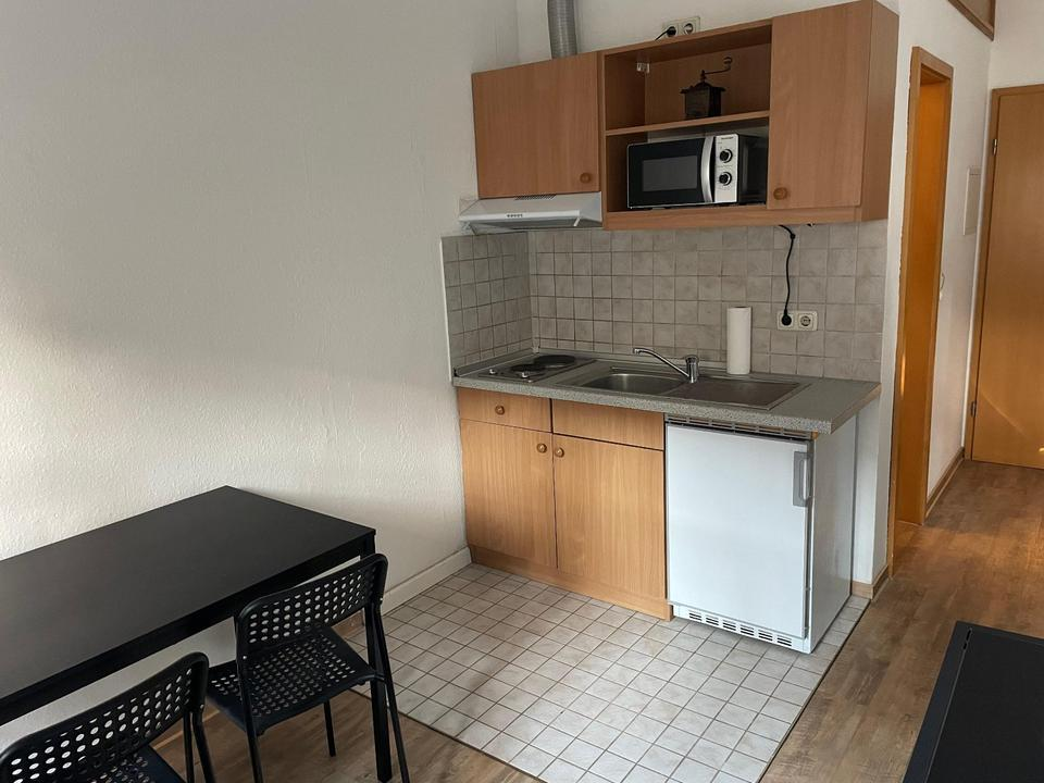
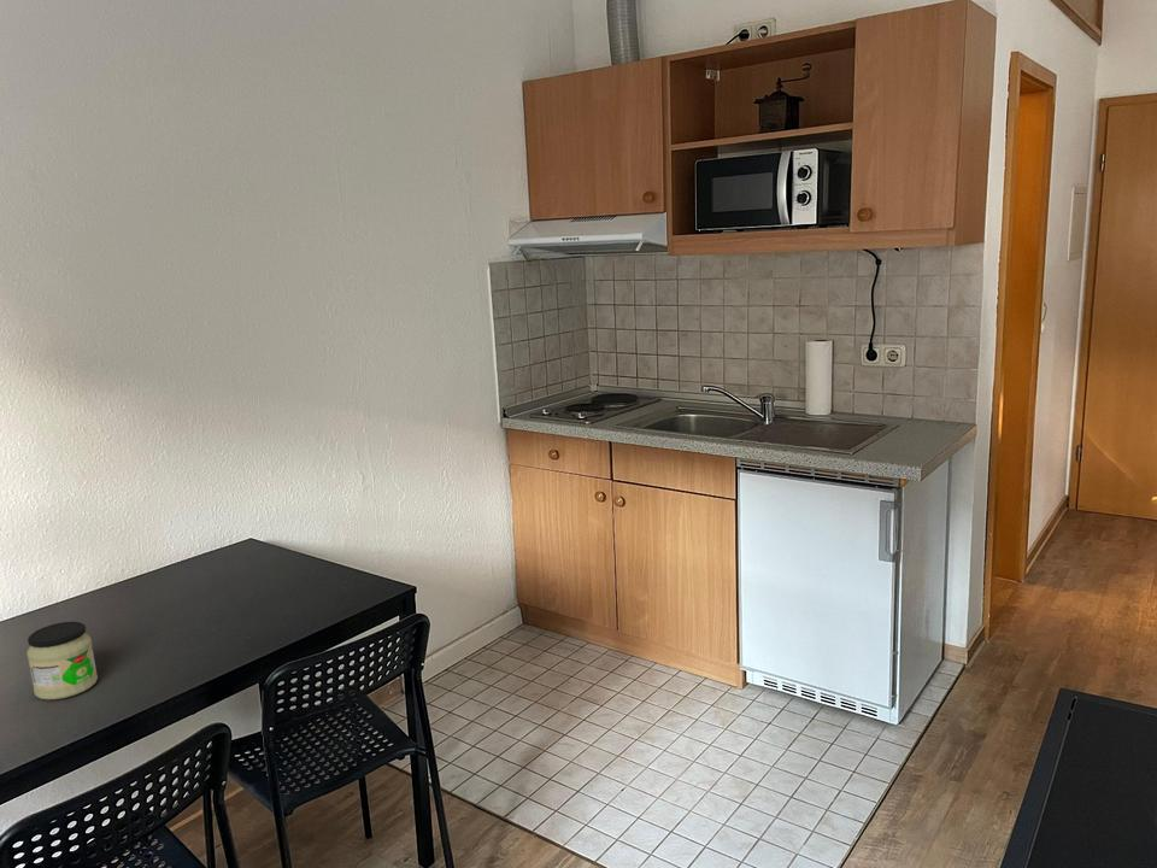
+ jar (61, 659)
